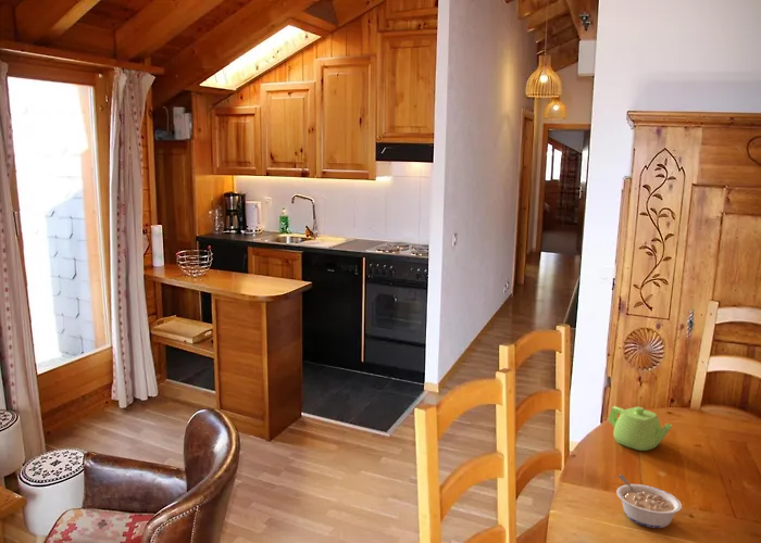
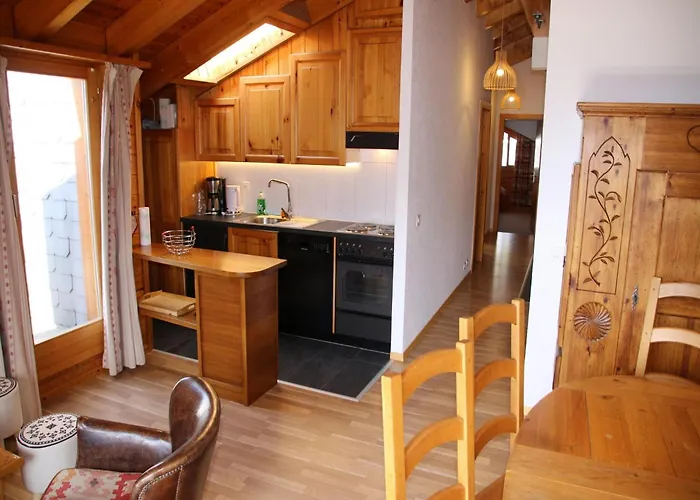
- legume (645, 504)
- teapot (638, 425)
